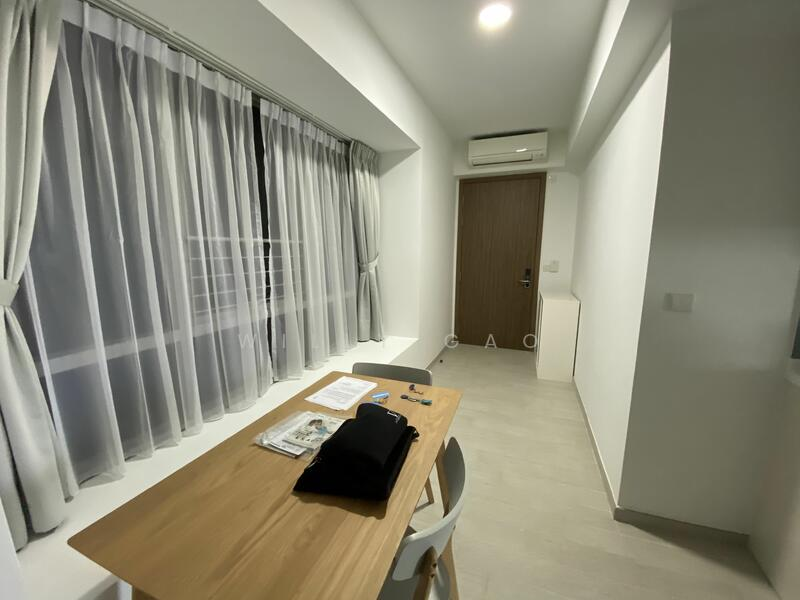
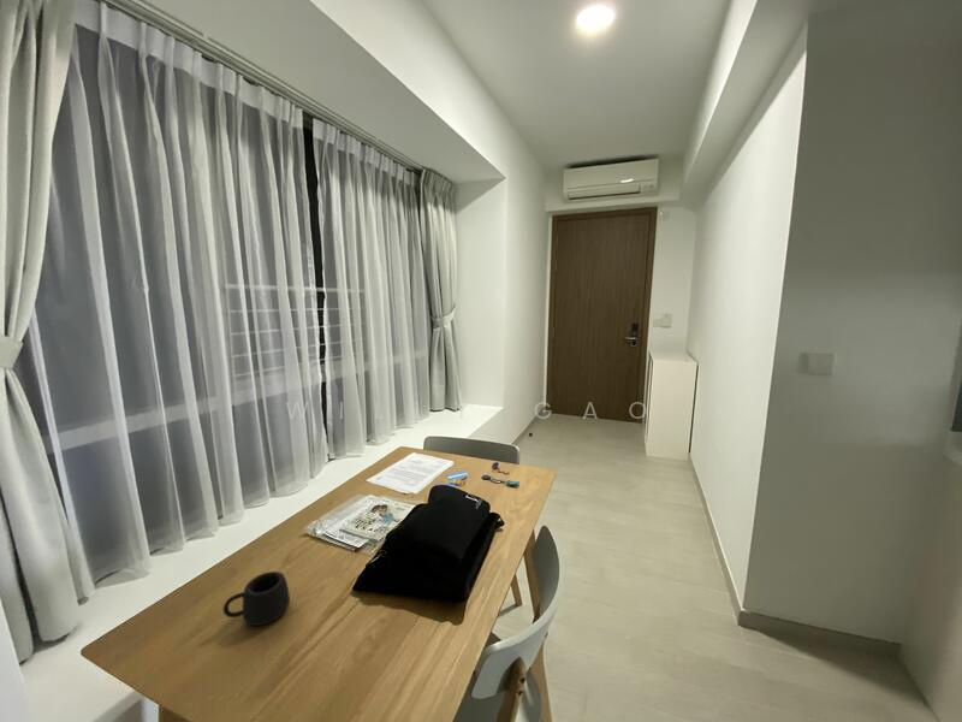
+ mug (257, 599)
